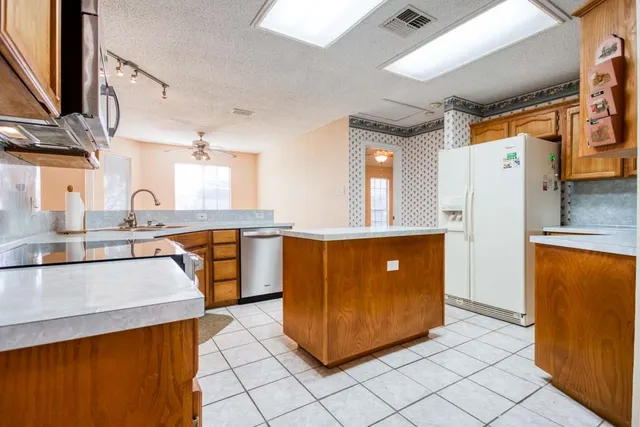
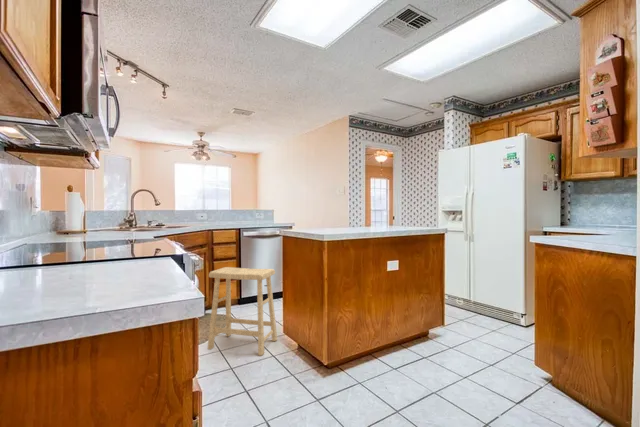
+ stool (243, 319)
